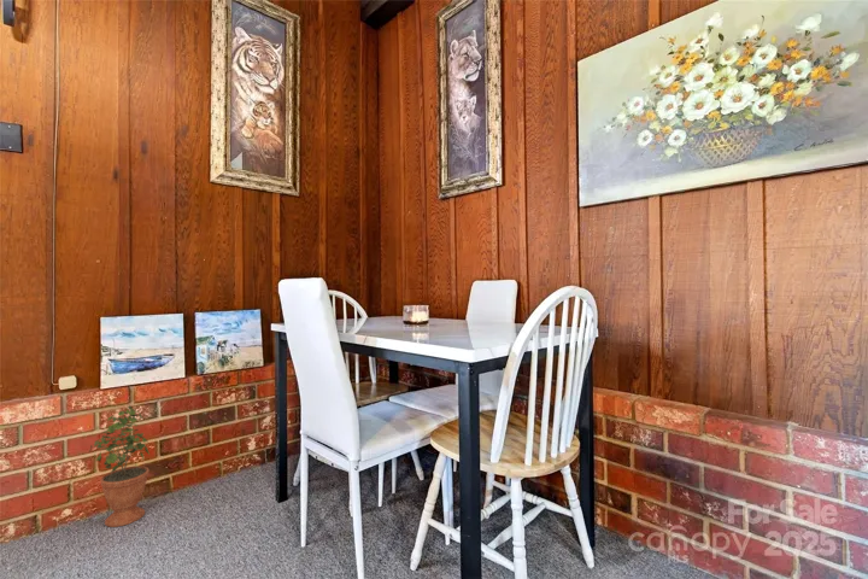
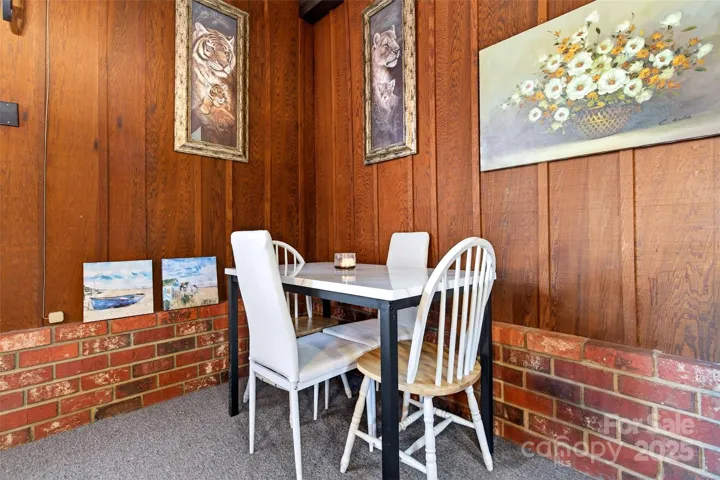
- potted plant (119, 462)
